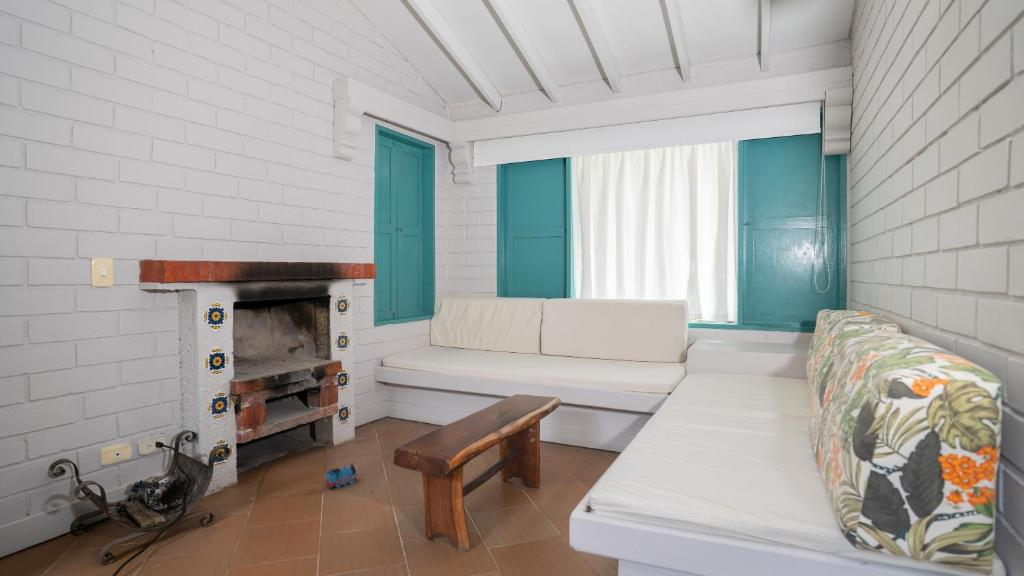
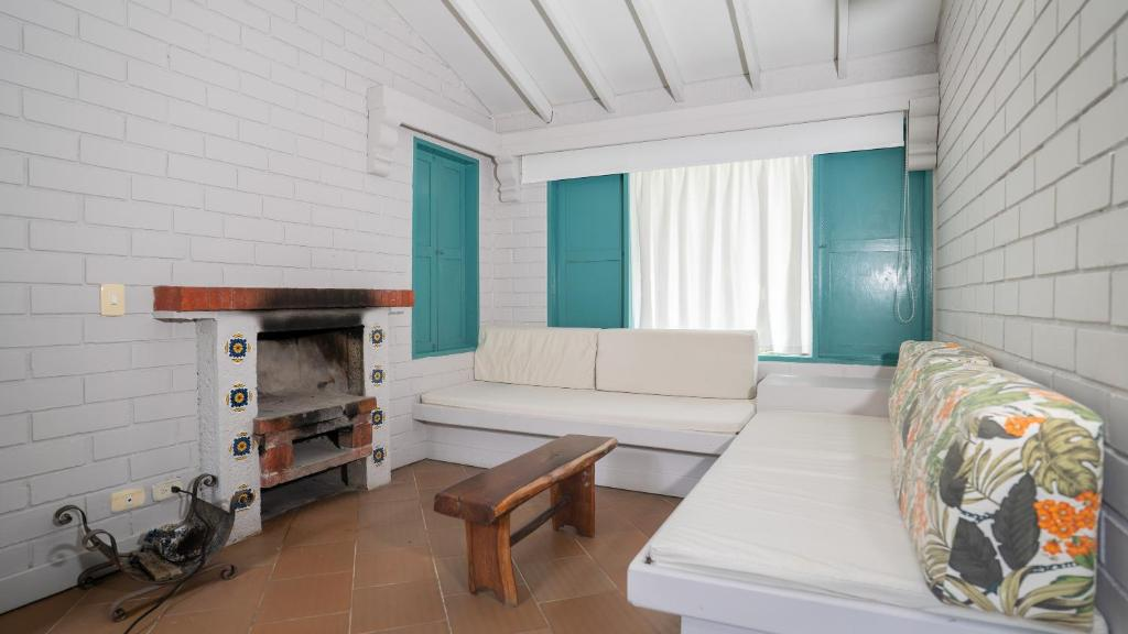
- toy train (343, 475)
